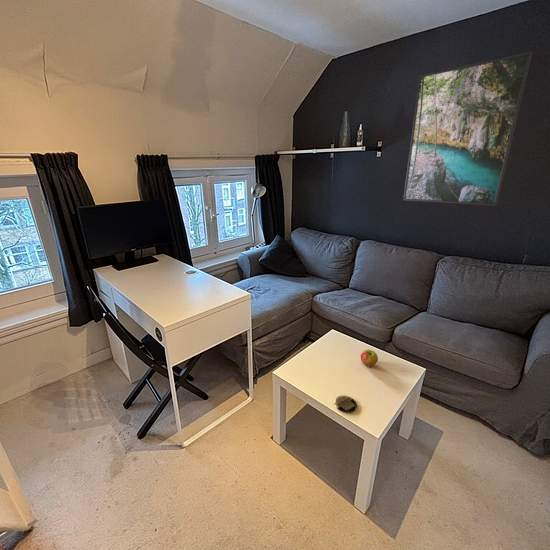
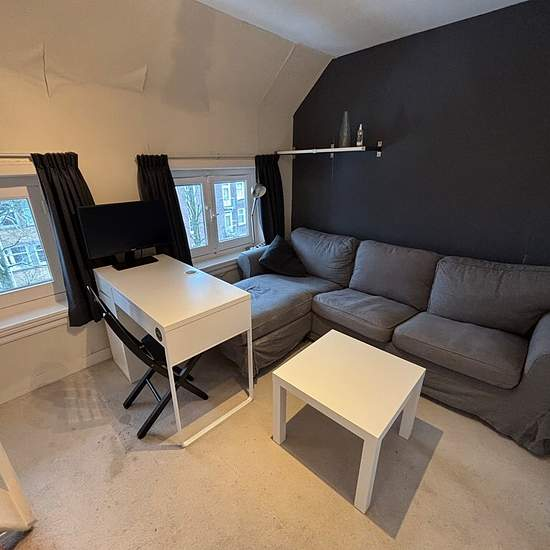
- coaster (345, 403)
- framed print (456, 138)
- apple (369, 358)
